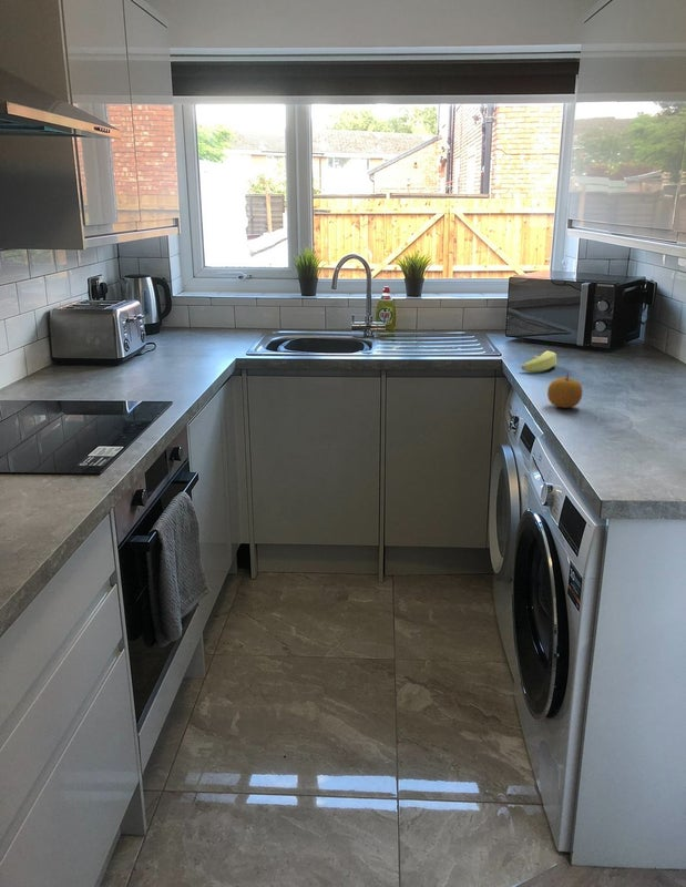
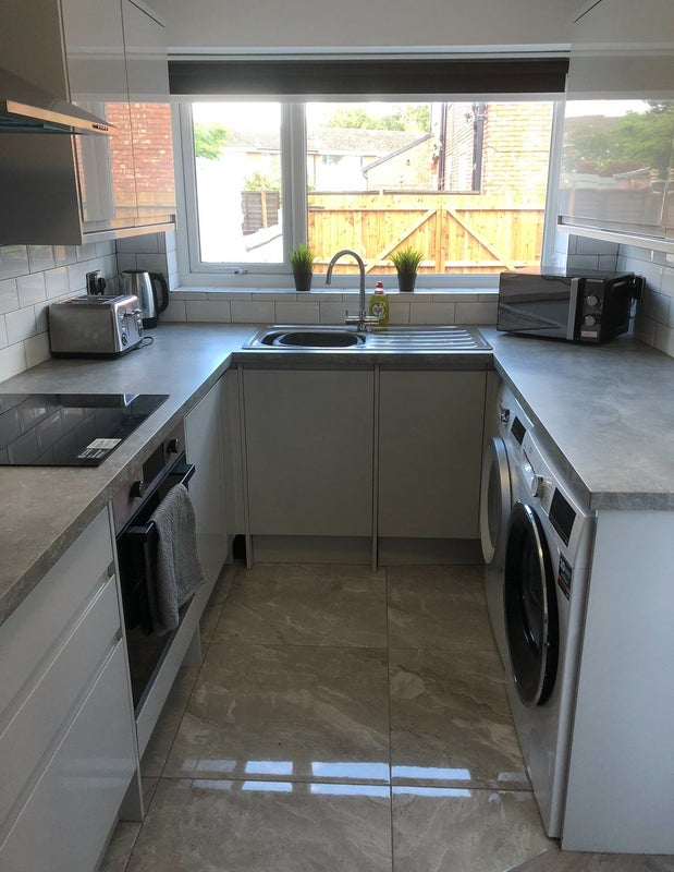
- fruit (565, 389)
- banana (537, 358)
